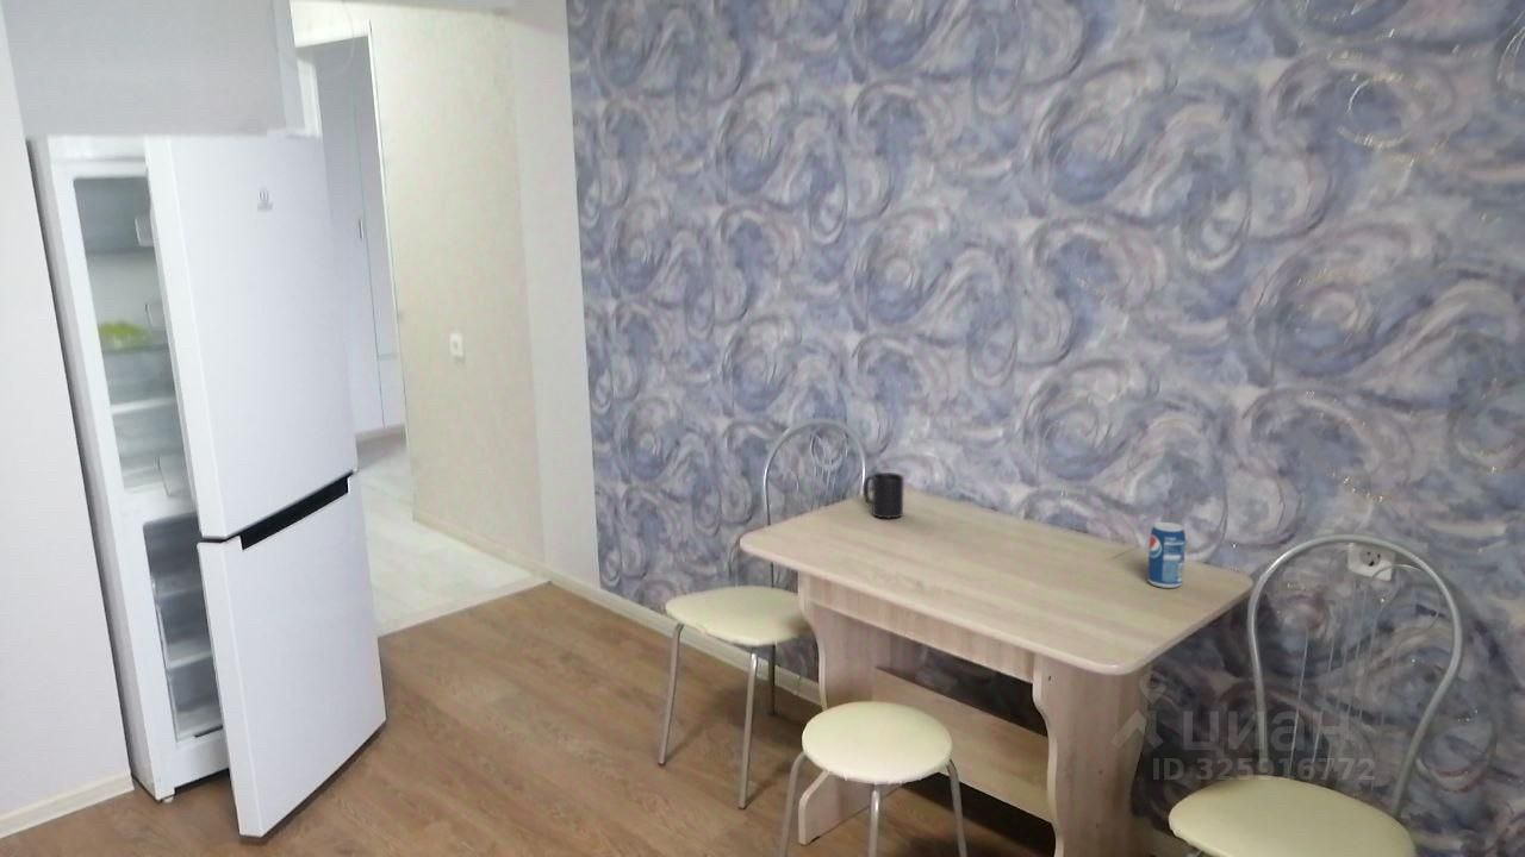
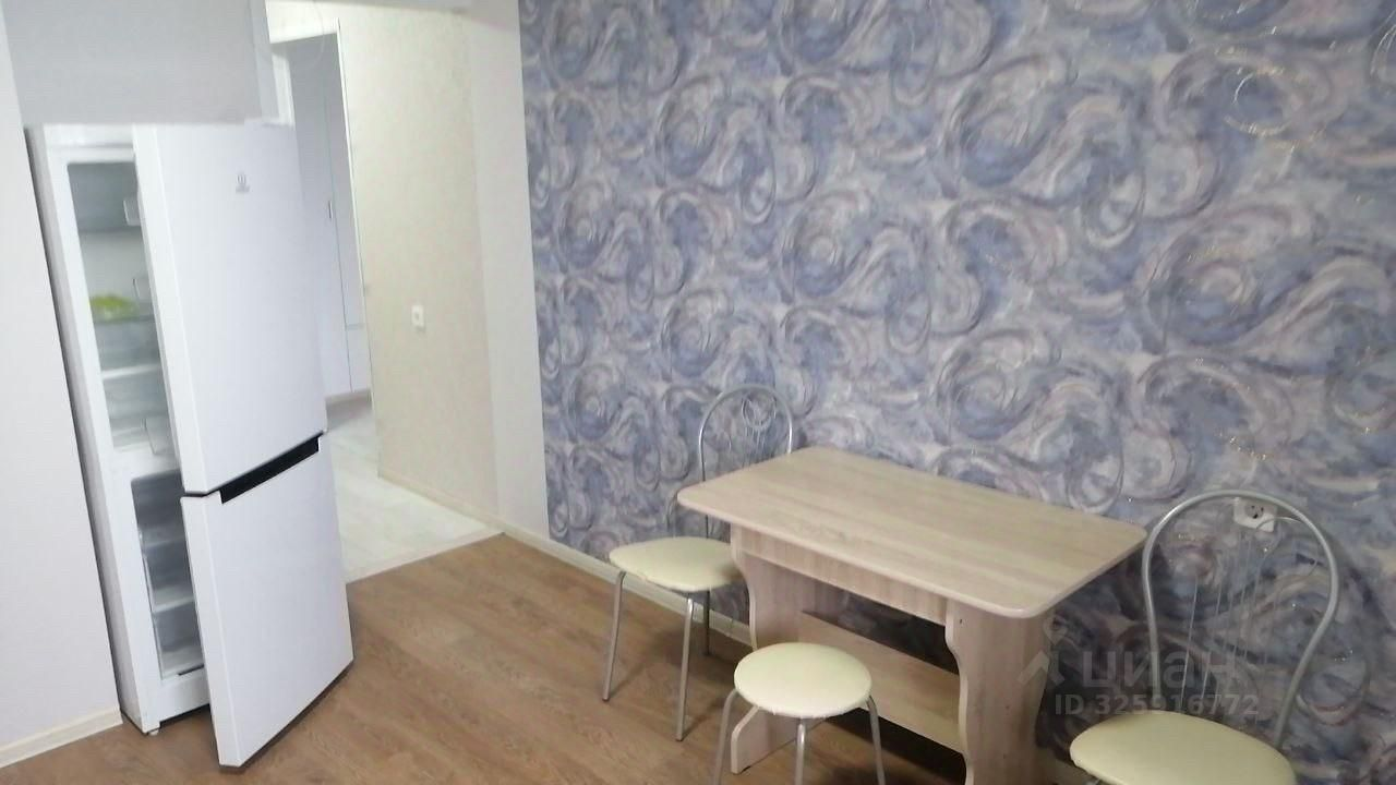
- mug (880, 493)
- beverage can (1166, 555)
